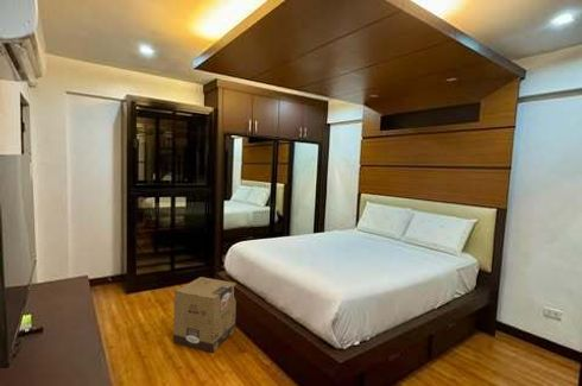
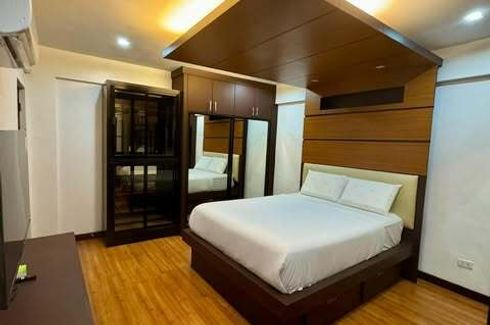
- cardboard box (205, 311)
